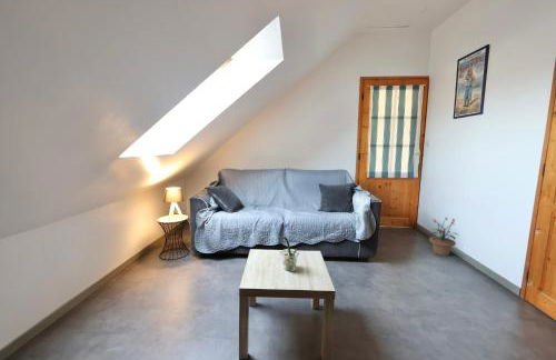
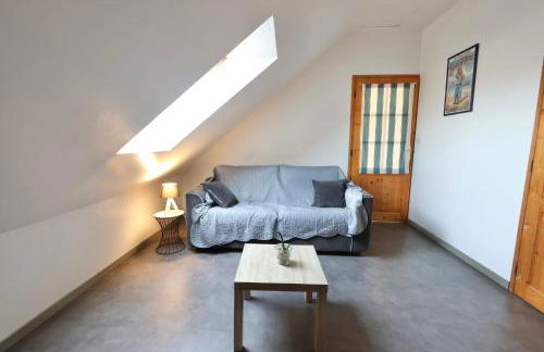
- potted plant (444, 234)
